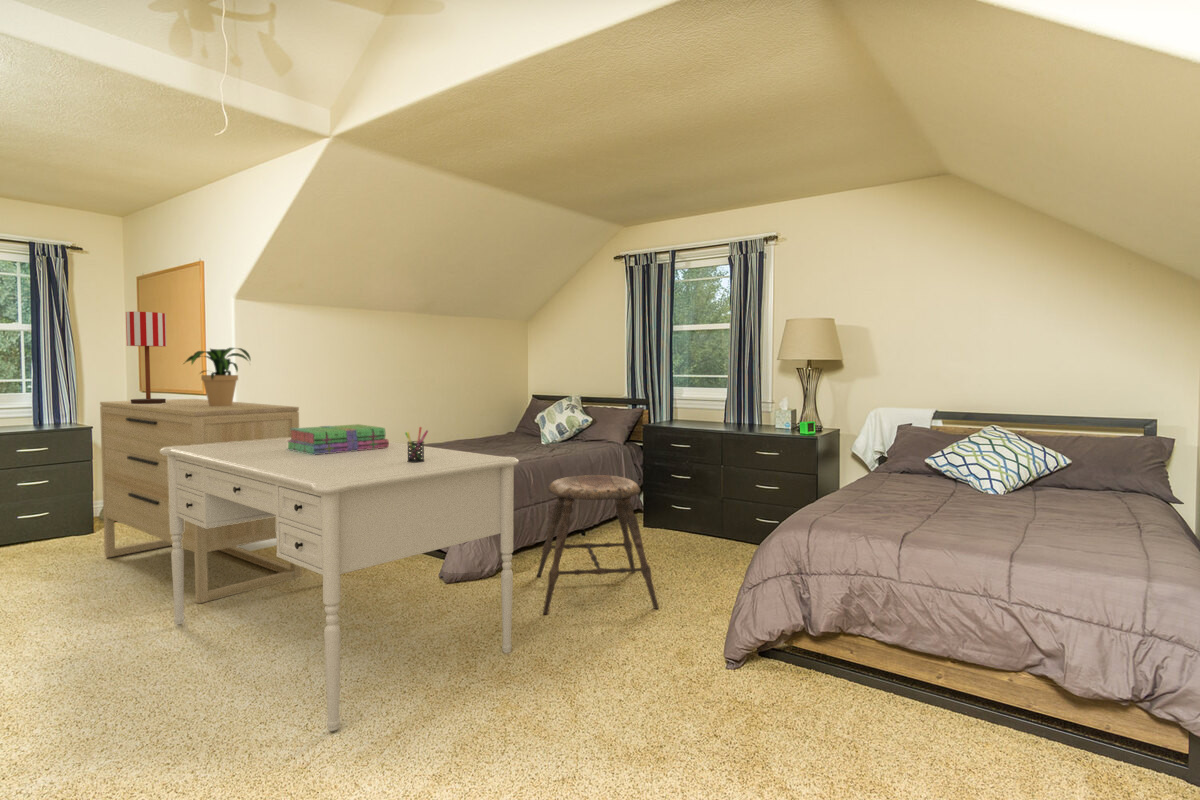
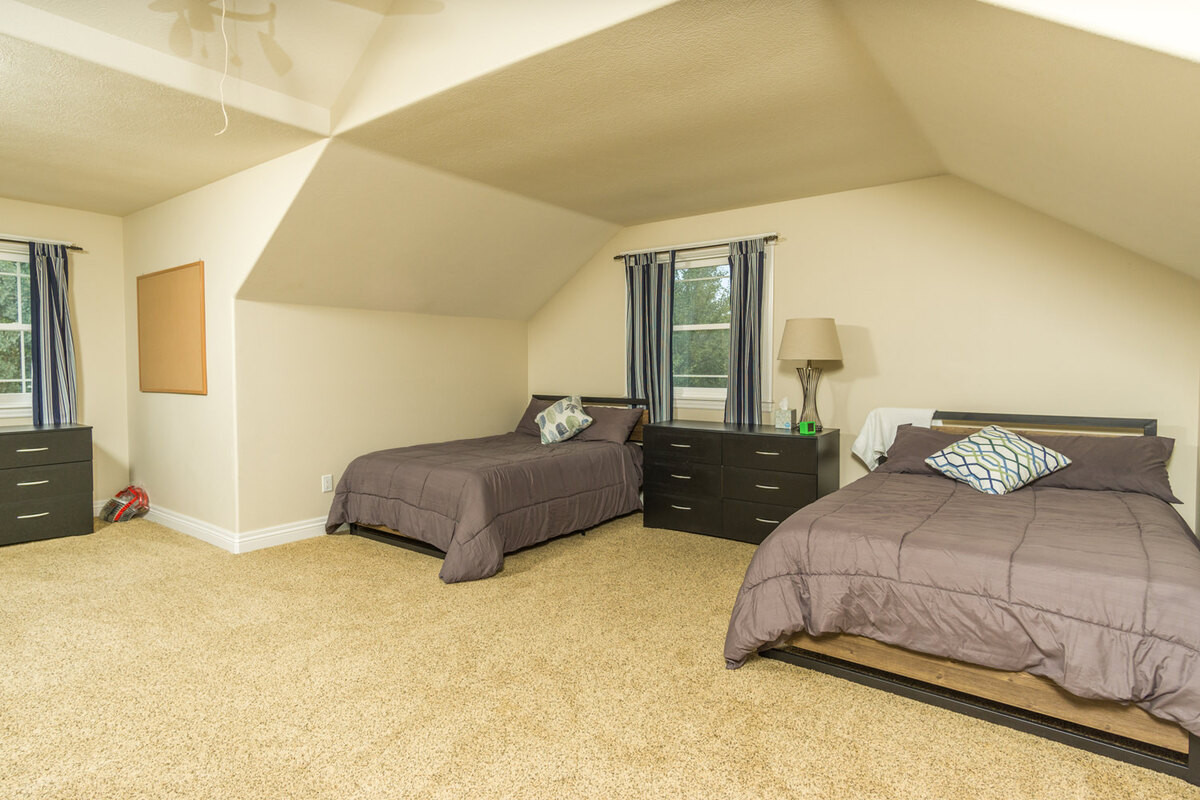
- table lamp (147, 357)
- pen holder (414, 443)
- stool (592, 543)
- stack of books (338, 437)
- potted plant (220, 376)
- dresser (168, 485)
- desk (333, 545)
